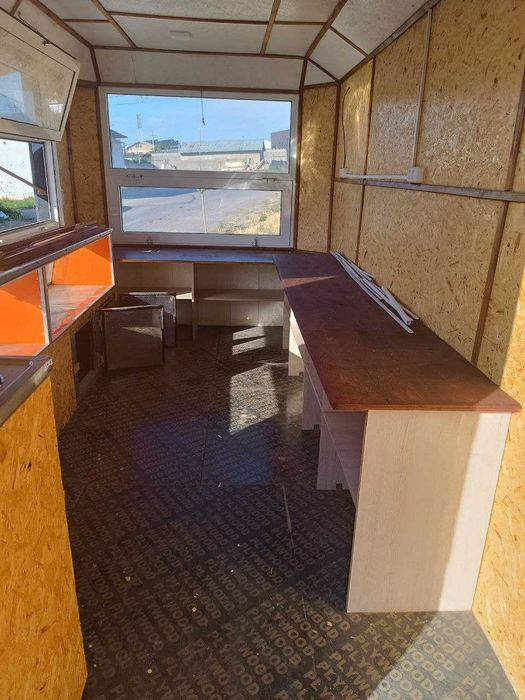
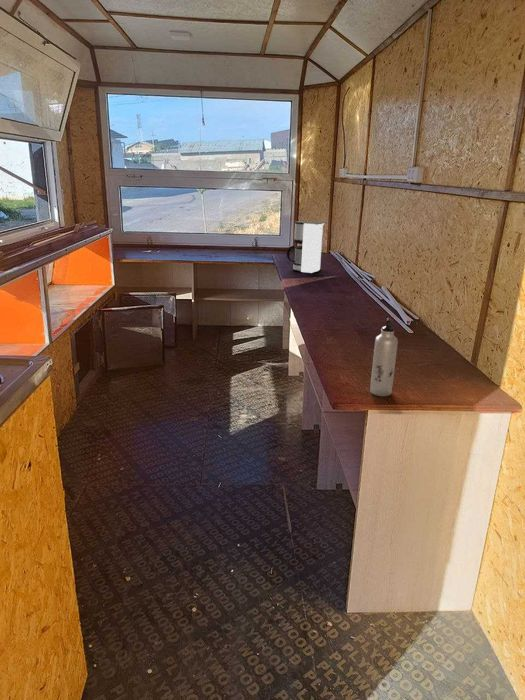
+ water bottle (384, 356)
+ coffee maker (303, 246)
